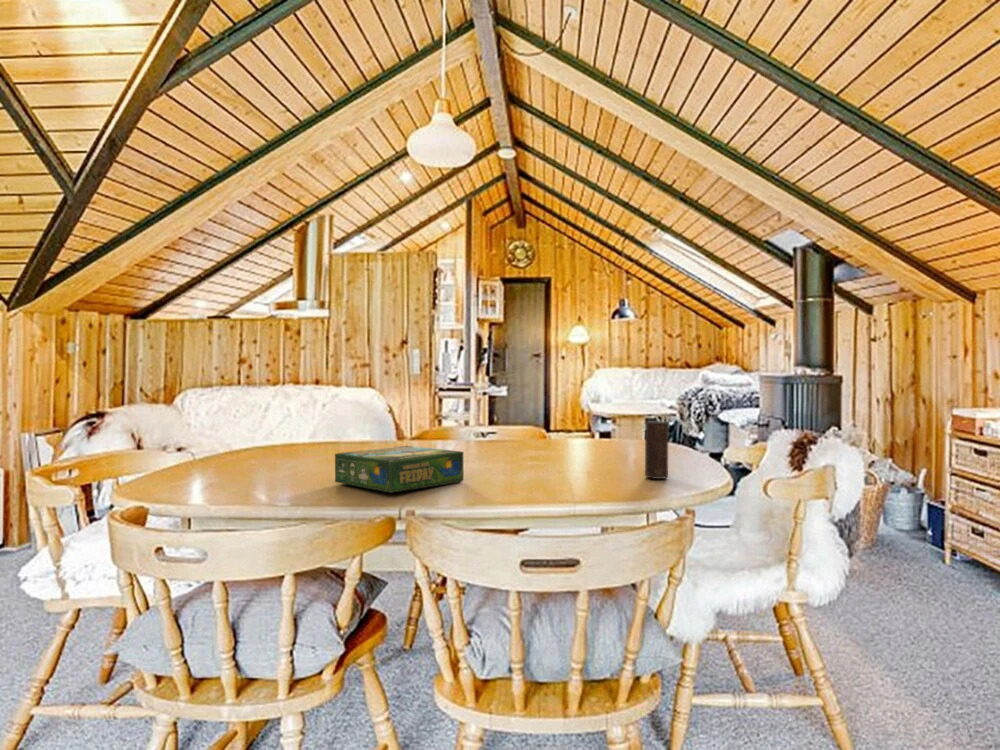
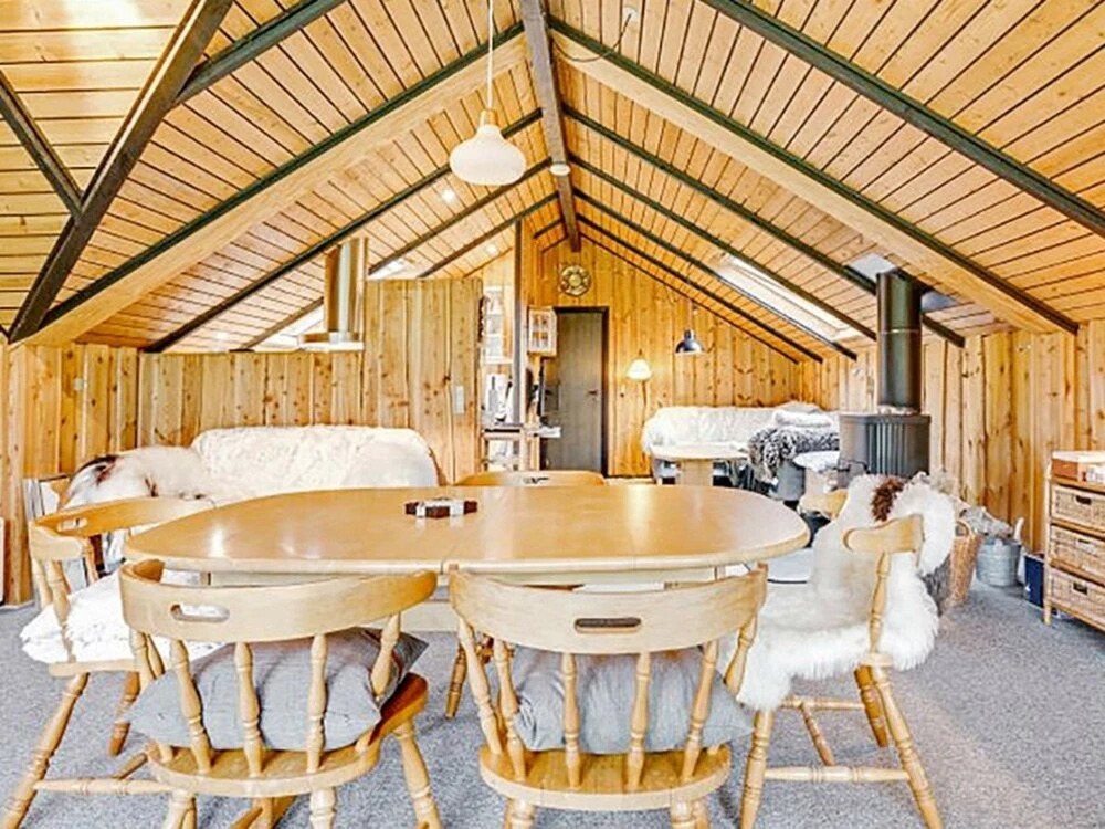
- candle (656, 449)
- board game (399, 467)
